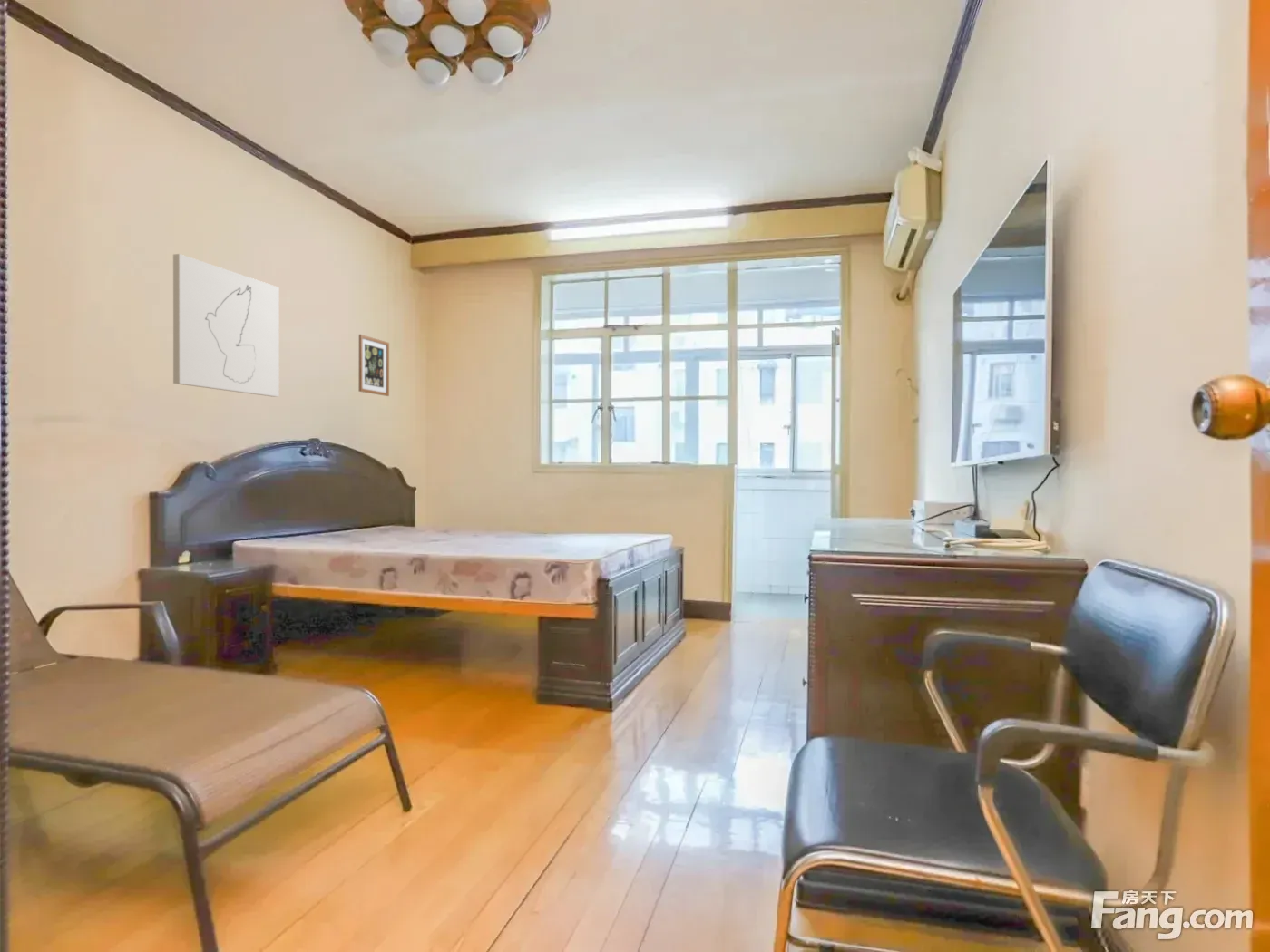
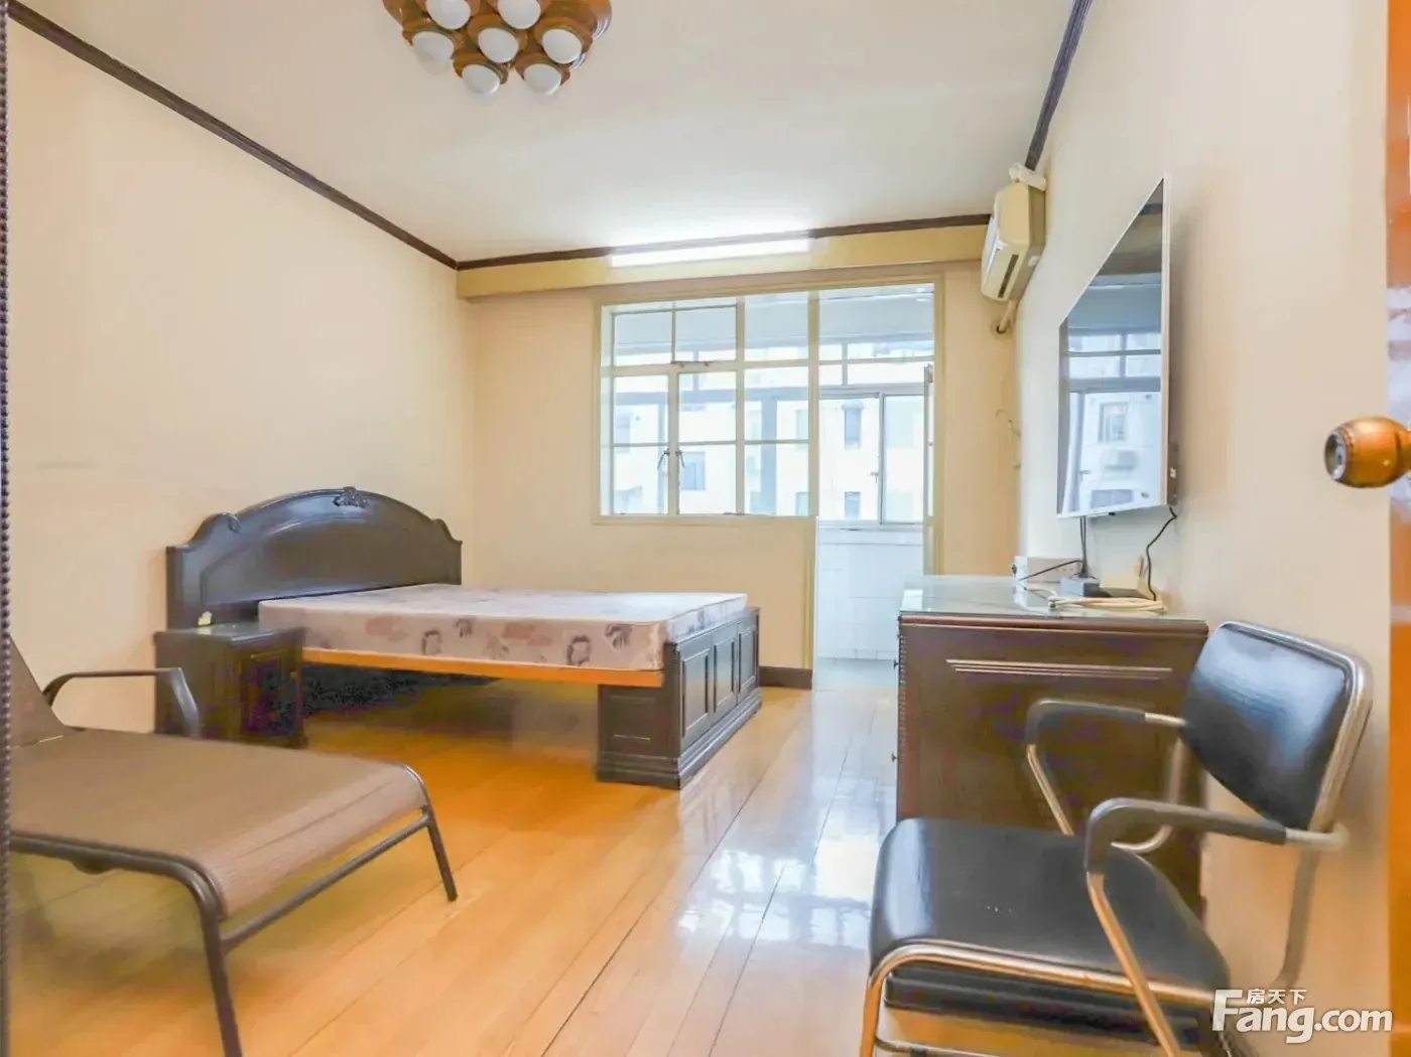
- wall art (374, 366)
- wall art (230, 331)
